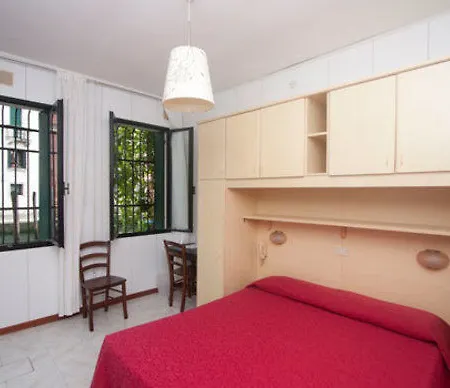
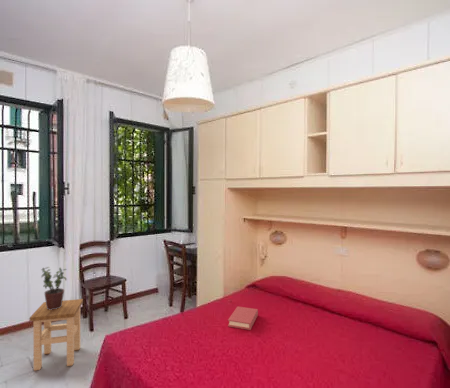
+ book (243, 317)
+ stool (58, 329)
+ potted plant (55, 285)
